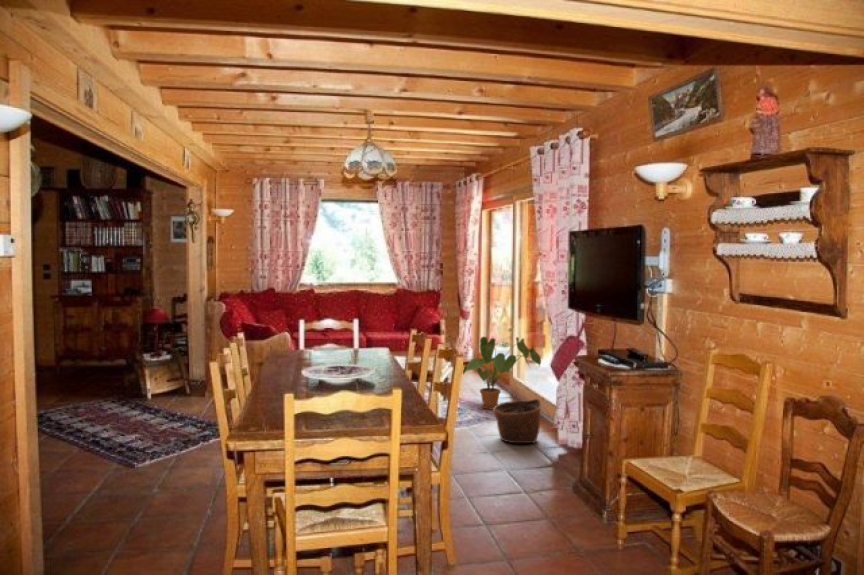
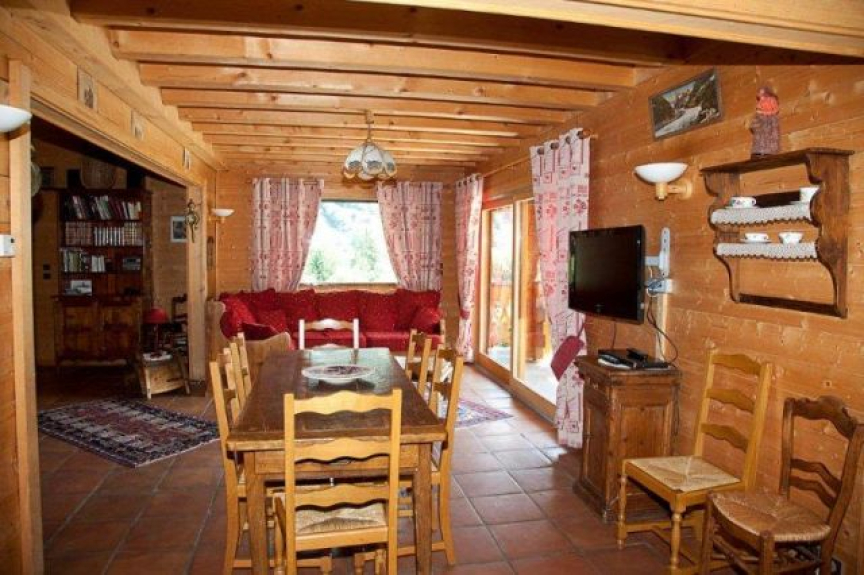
- house plant (500, 372)
- basket (517, 421)
